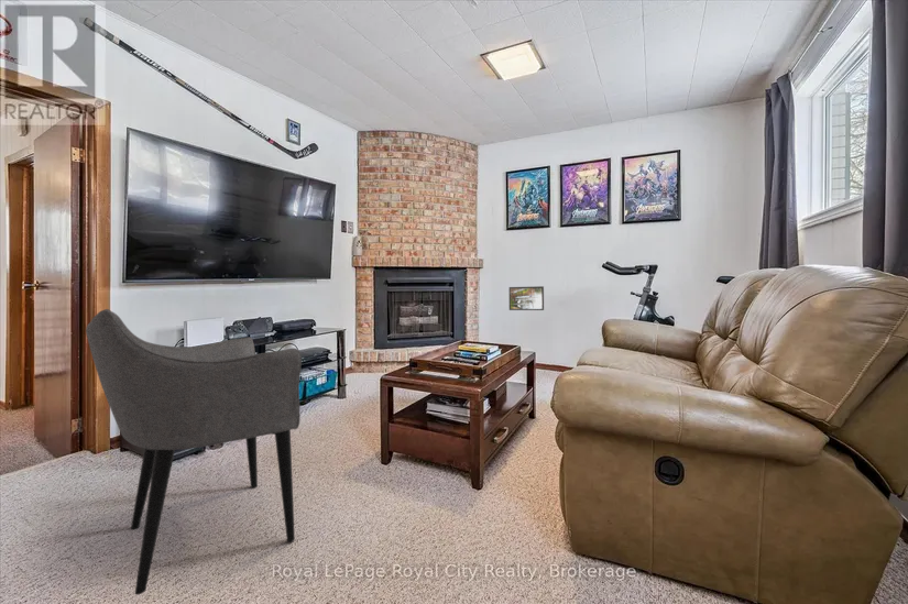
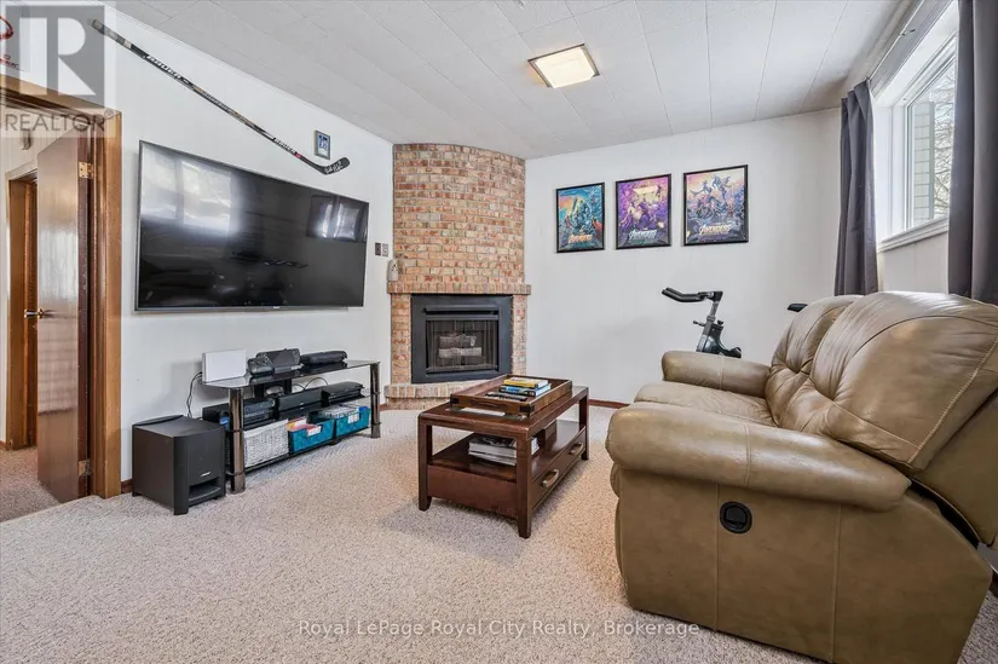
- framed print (526, 298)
- armchair (216, 418)
